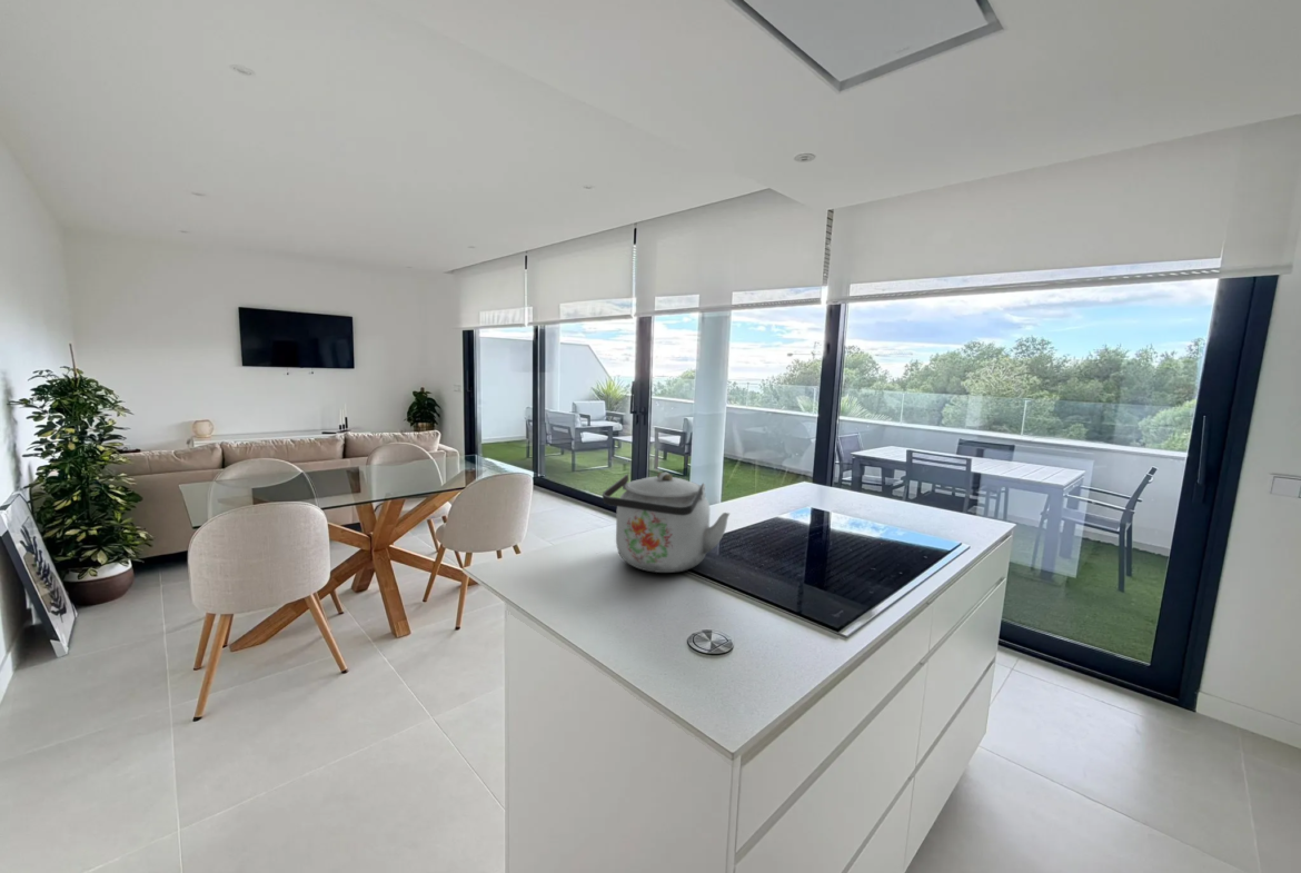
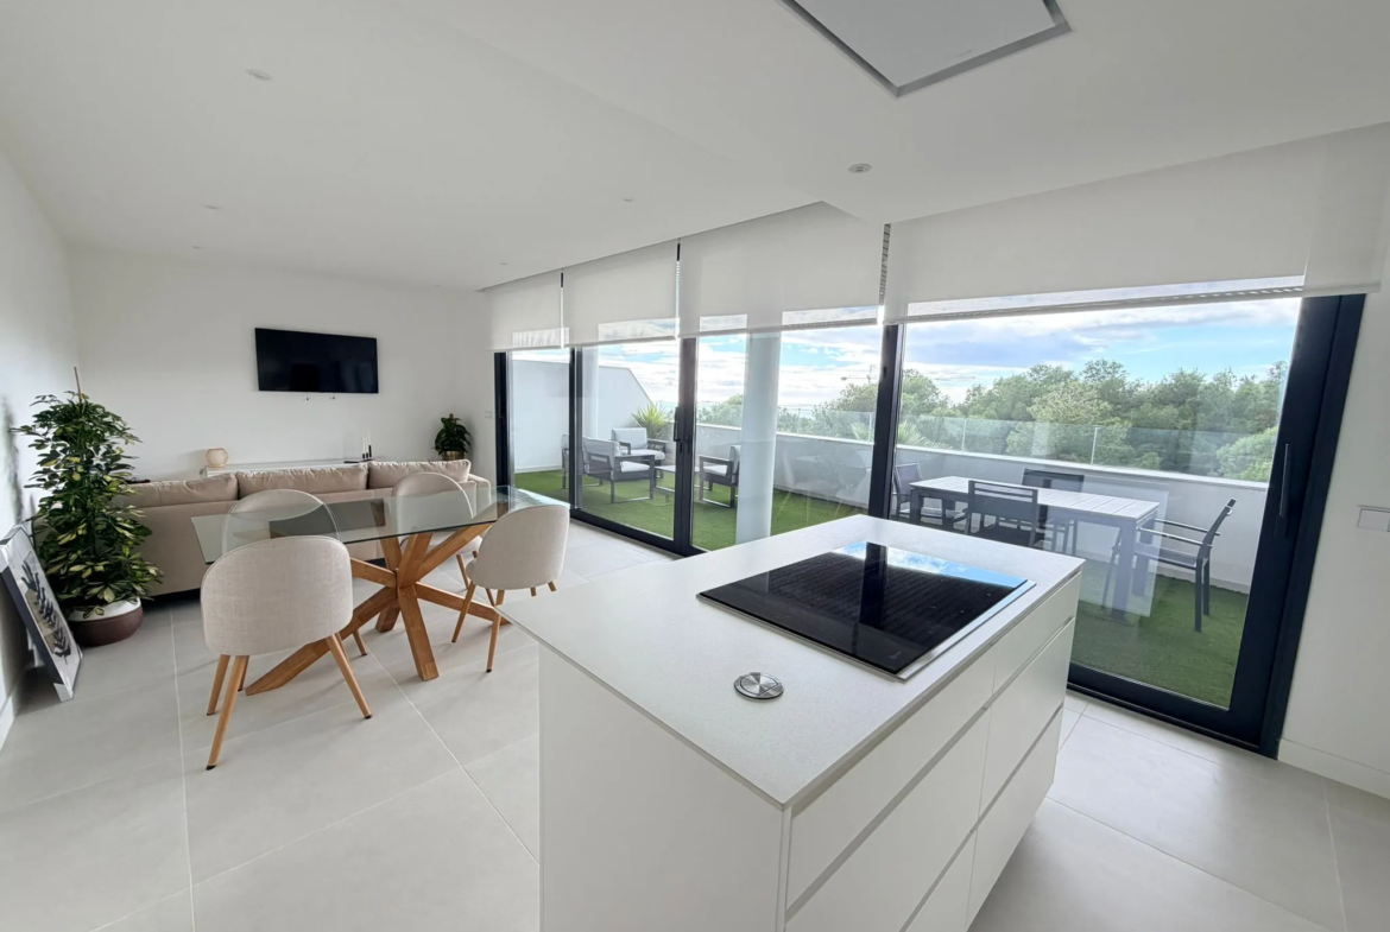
- kettle (672, 519)
